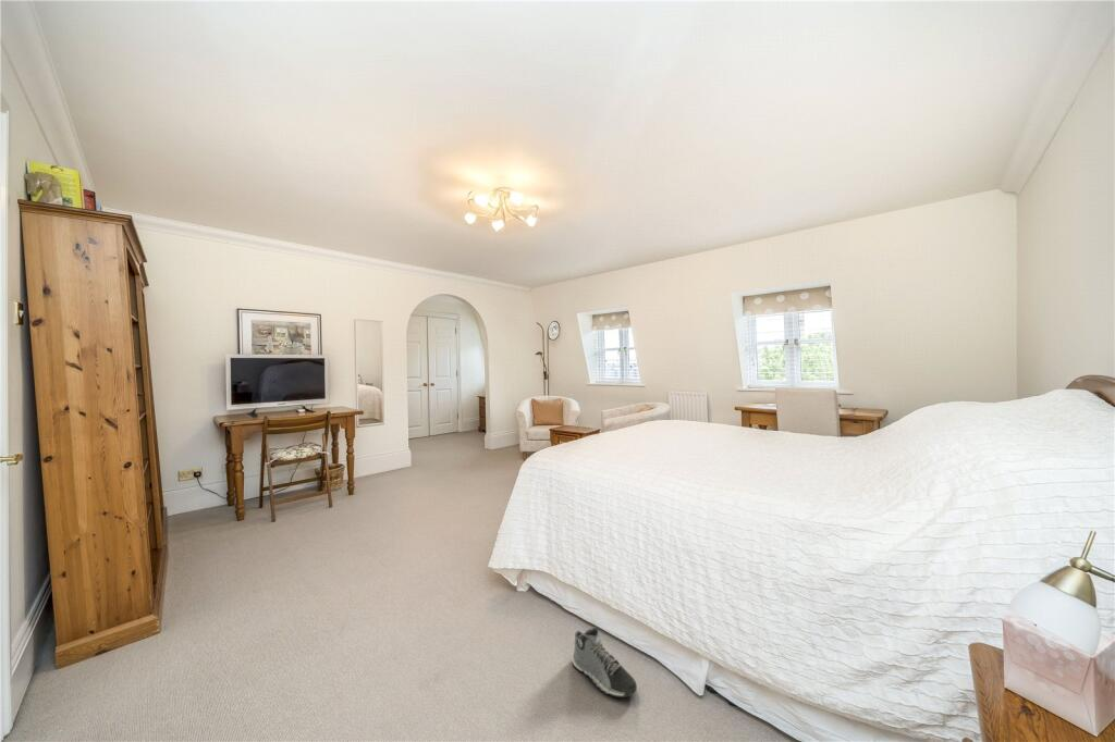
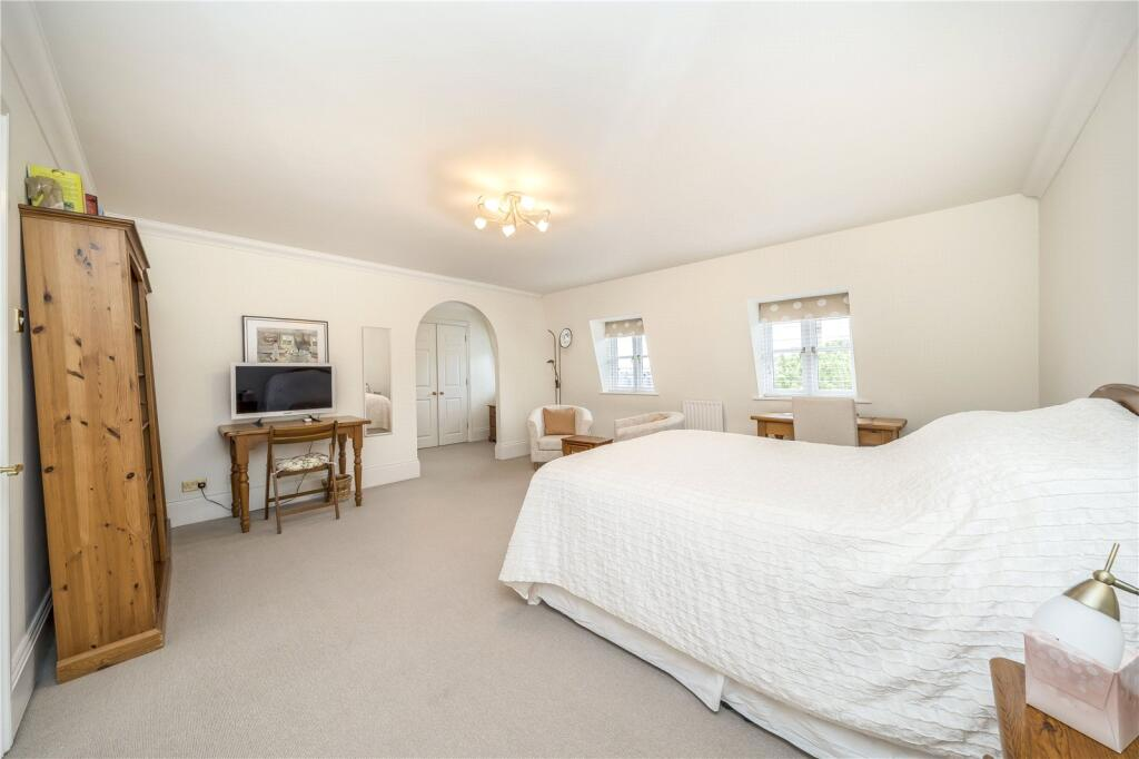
- sneaker (601, 656)
